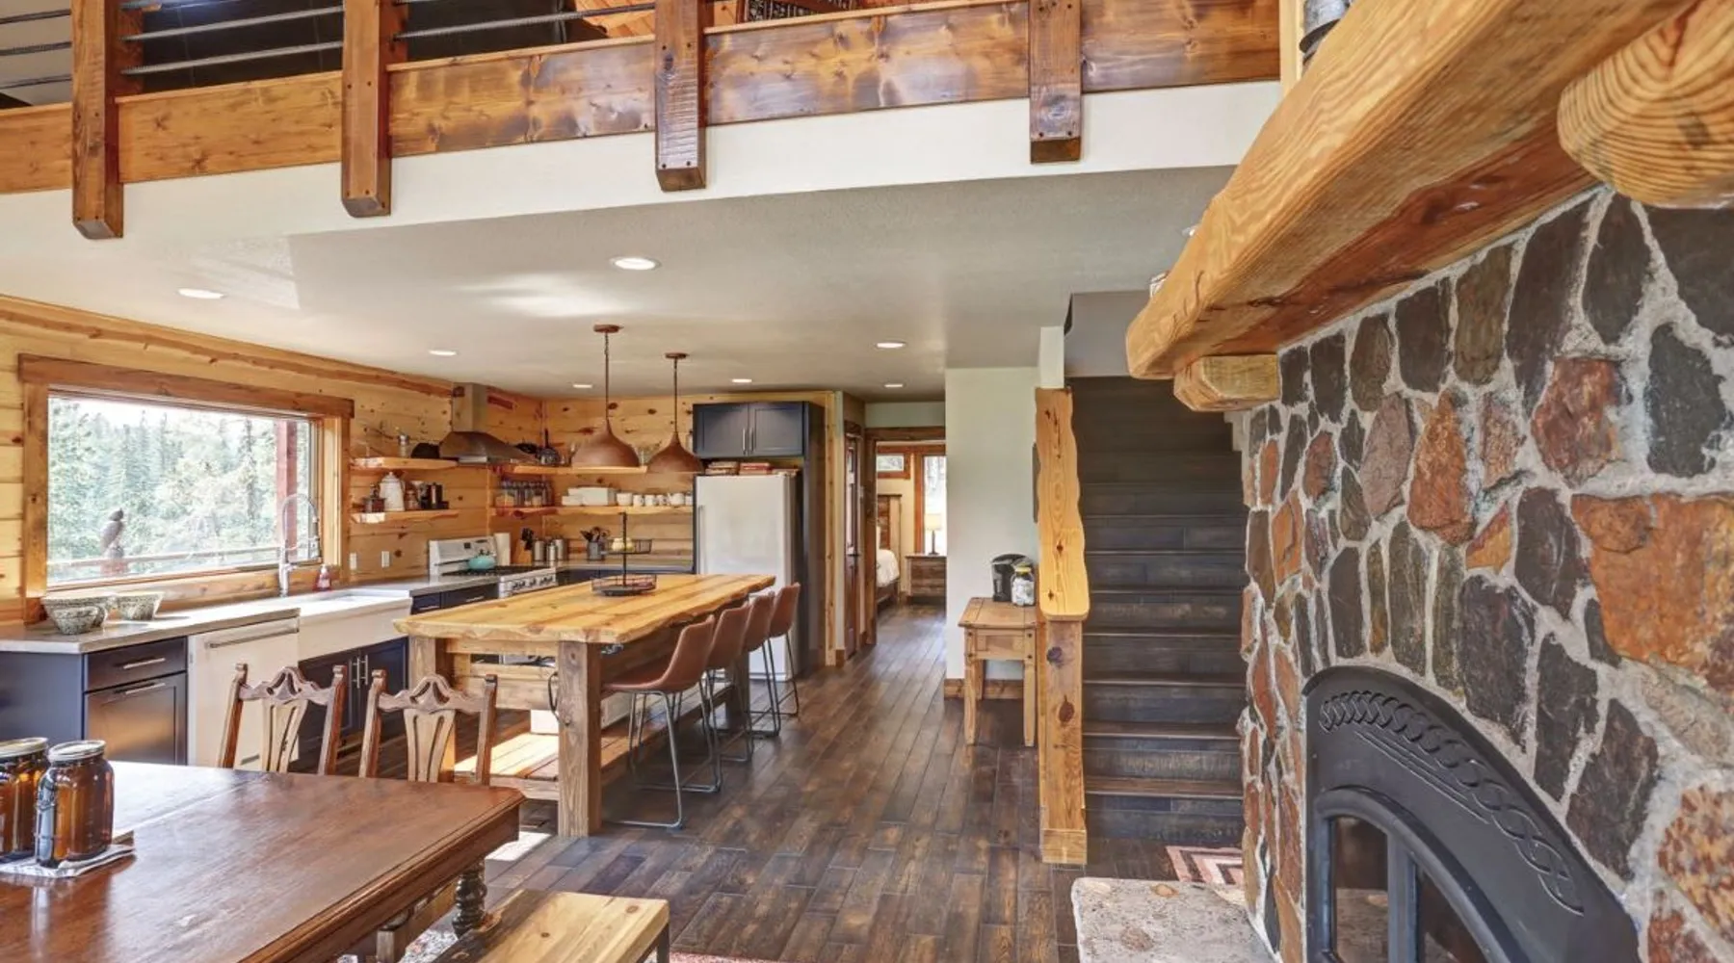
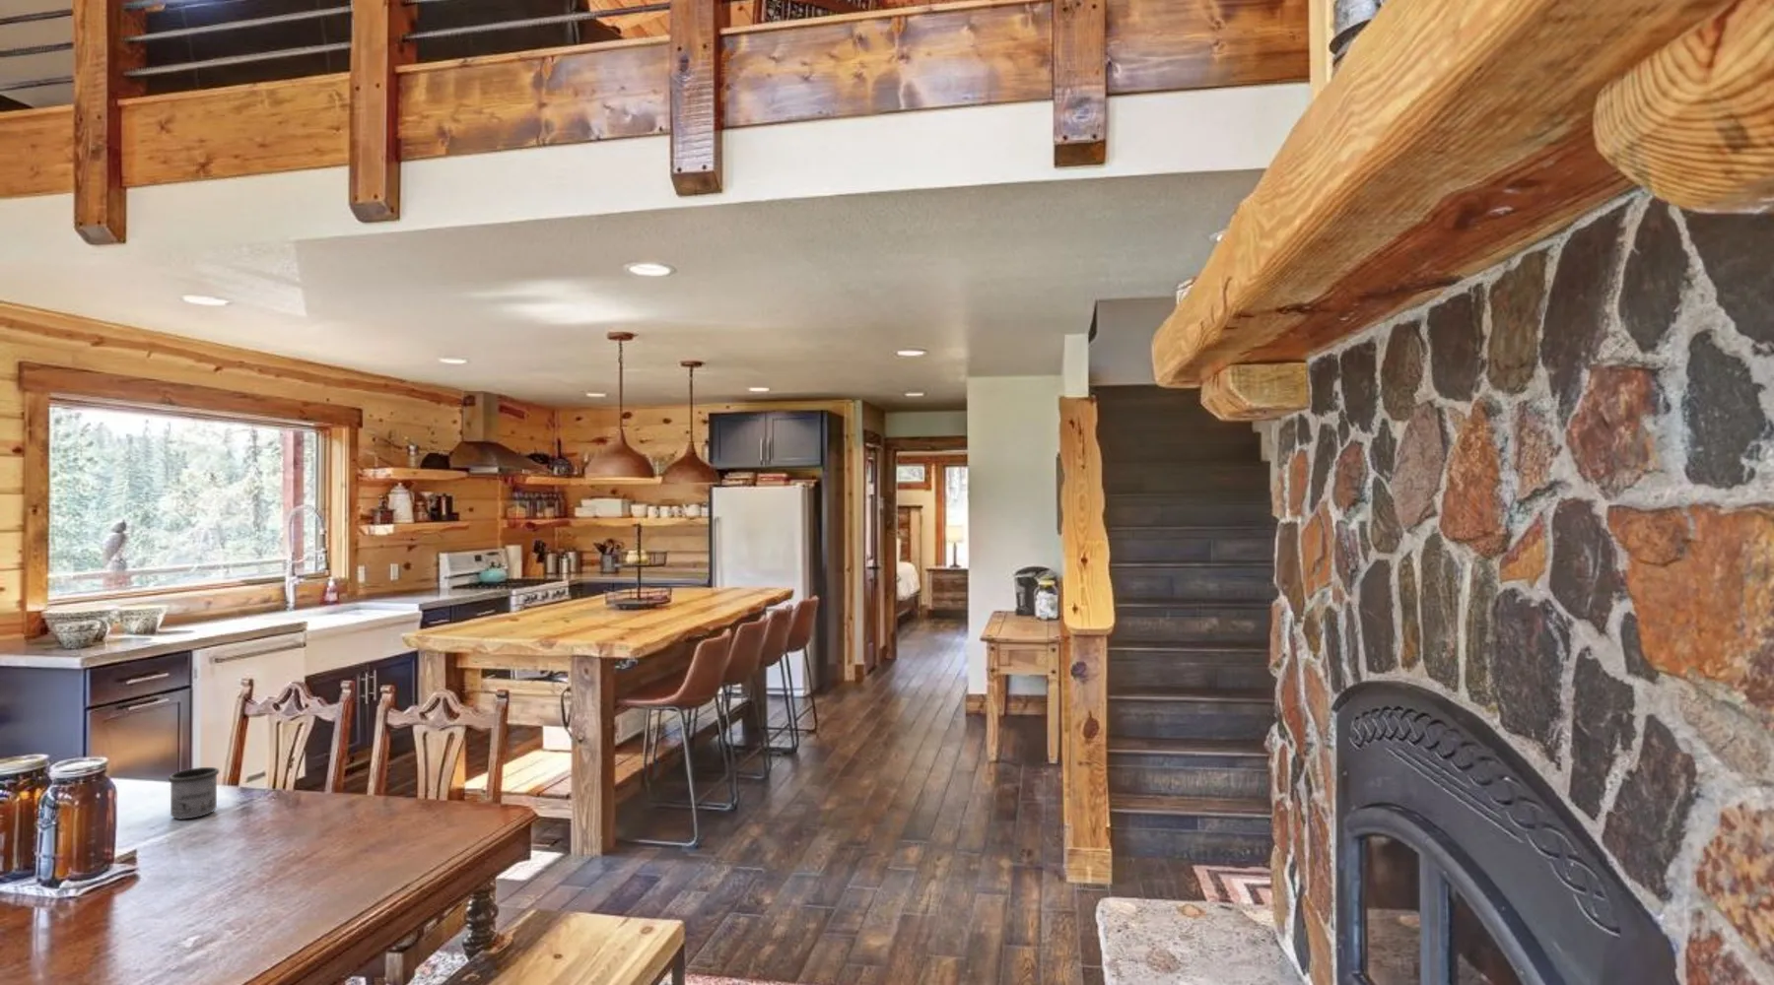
+ mug (194, 791)
